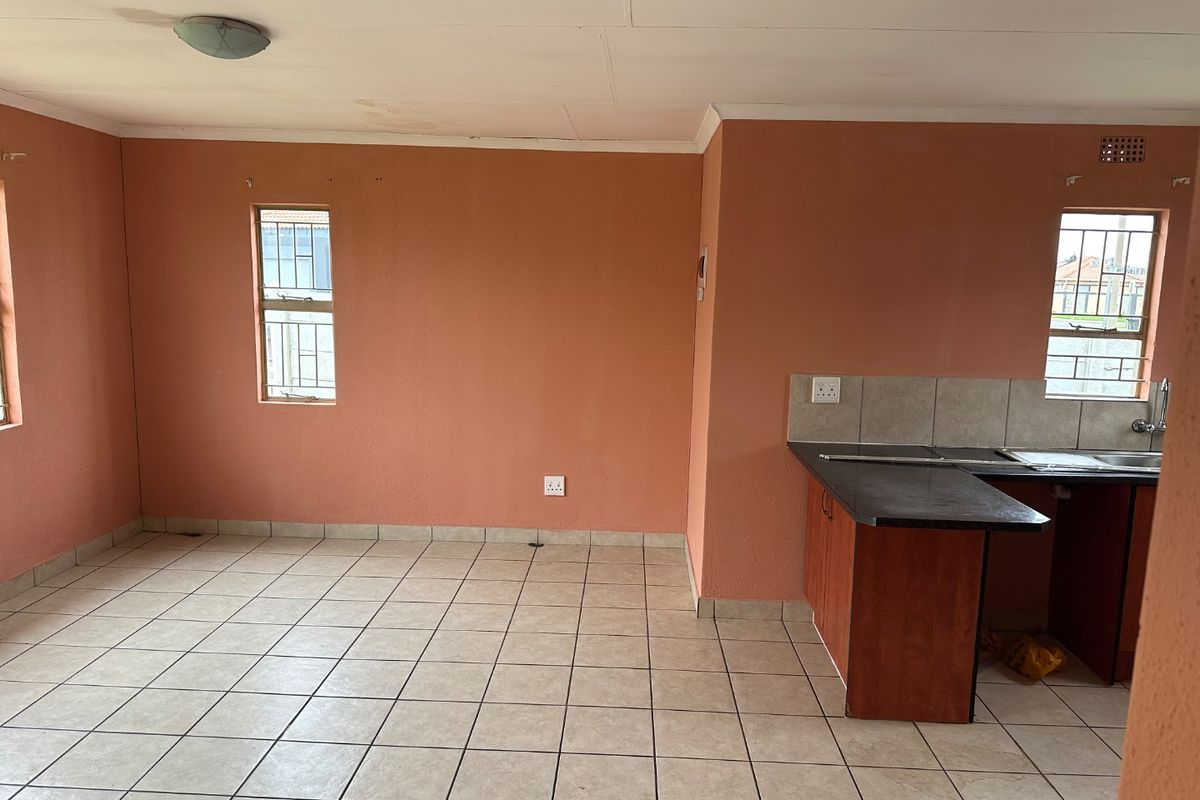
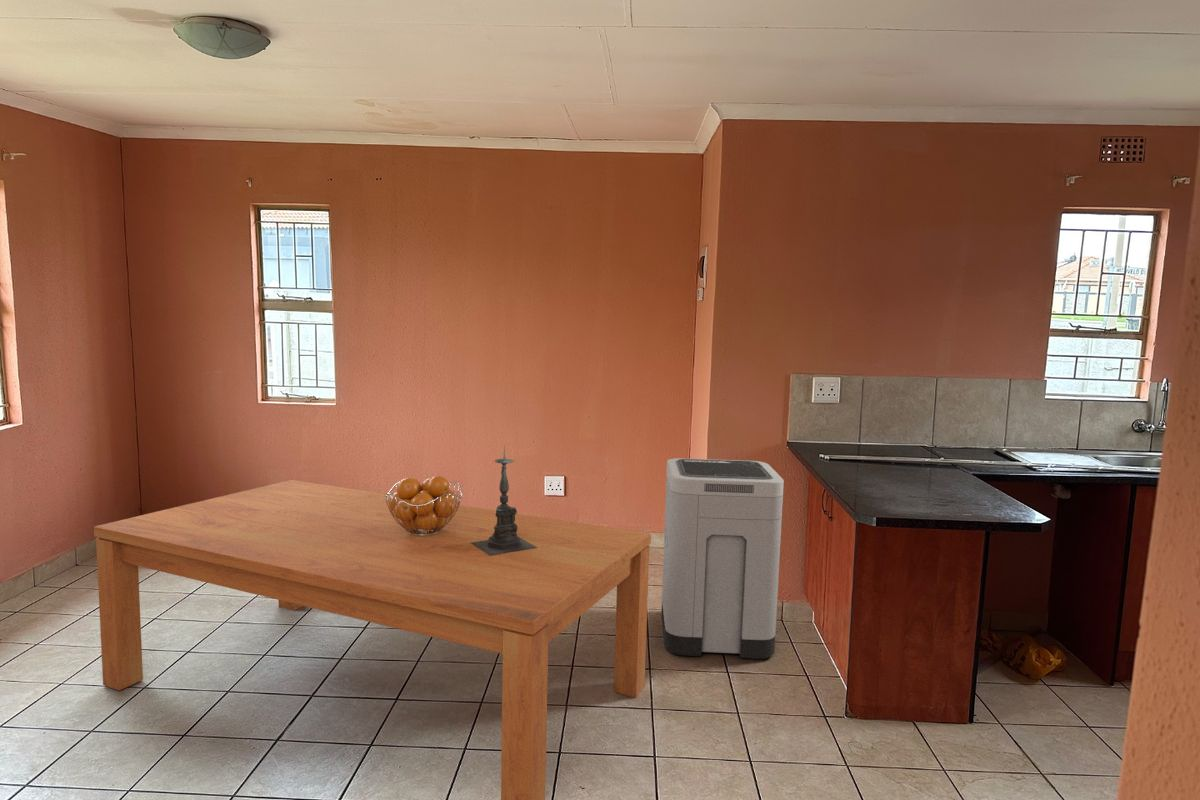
+ dining table (378, 609)
+ trash can (718, 552)
+ fruit basket (424, 503)
+ candle holder (504, 495)
